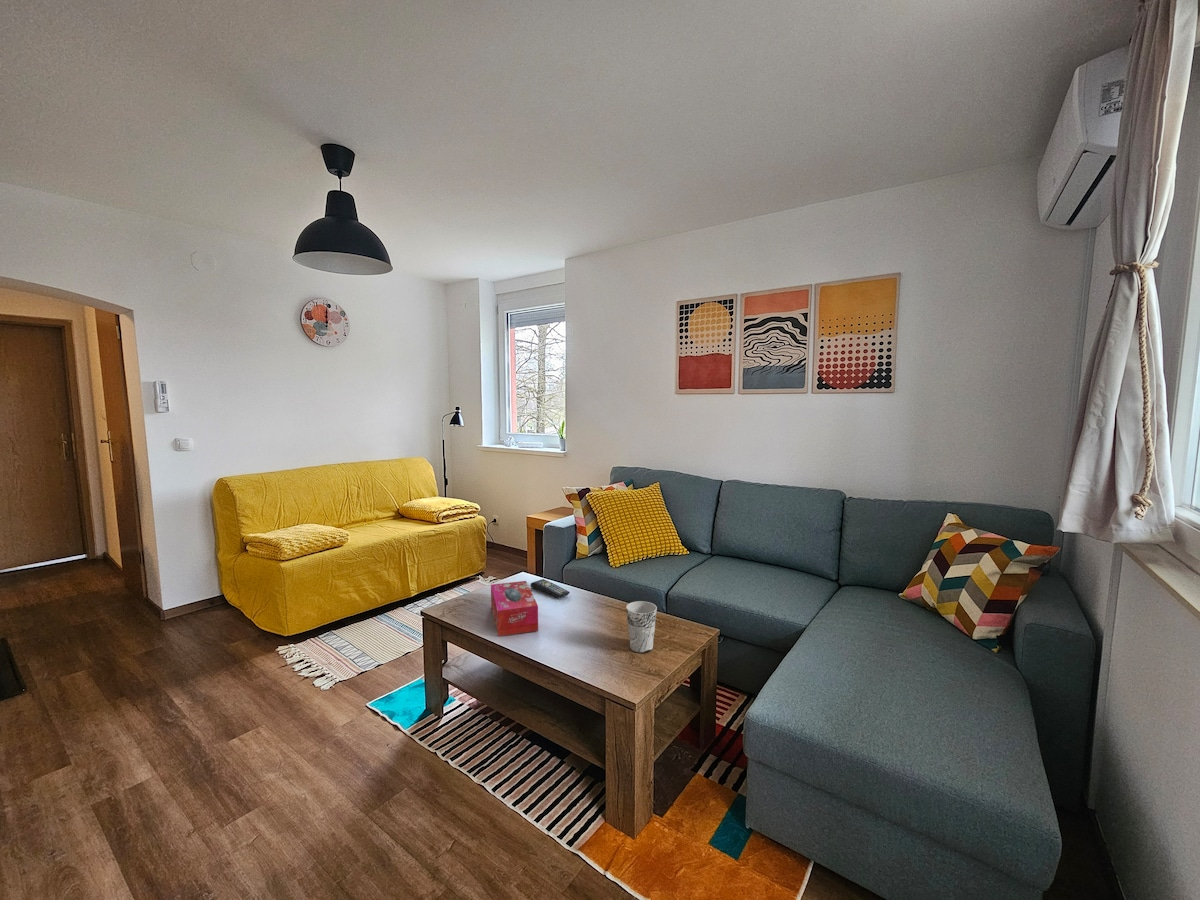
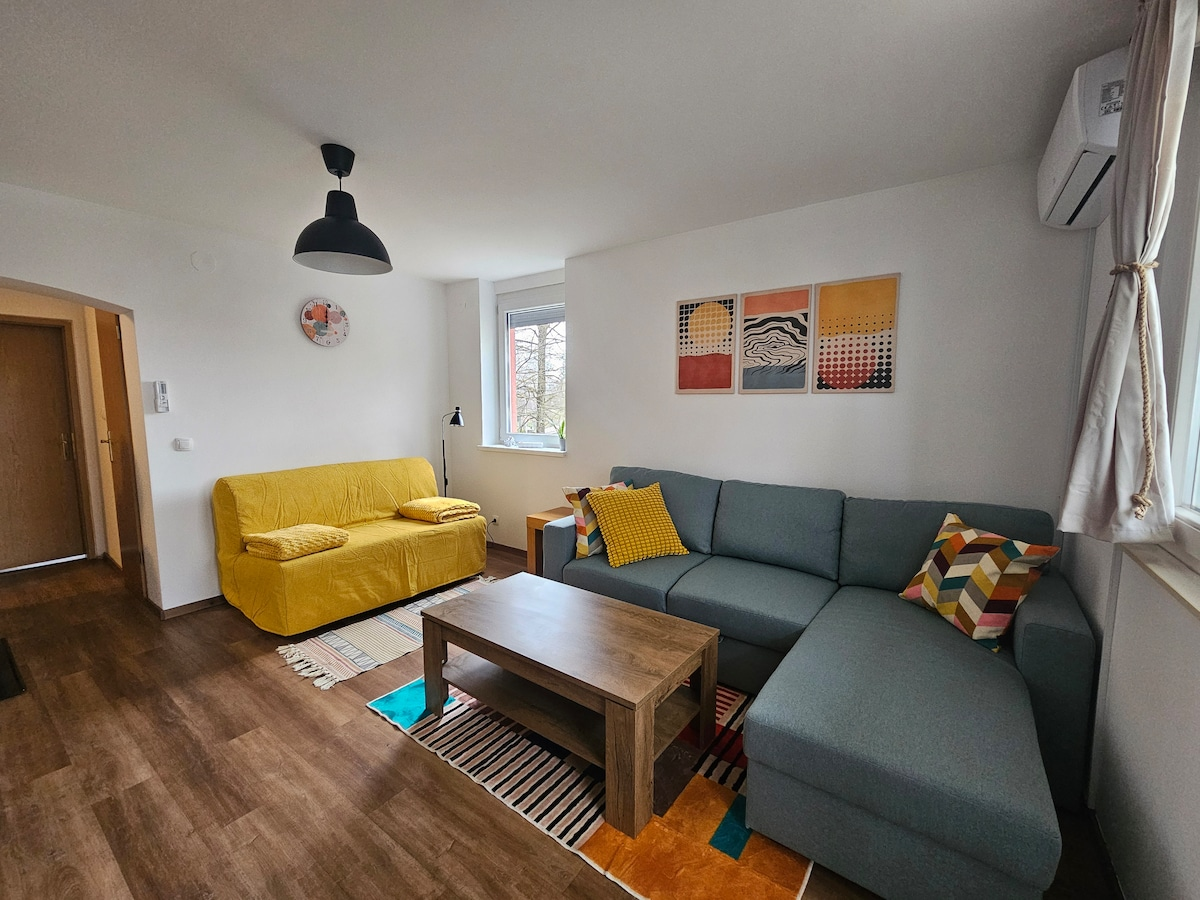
- cup (641, 627)
- tissue box (513, 606)
- remote control (549, 588)
